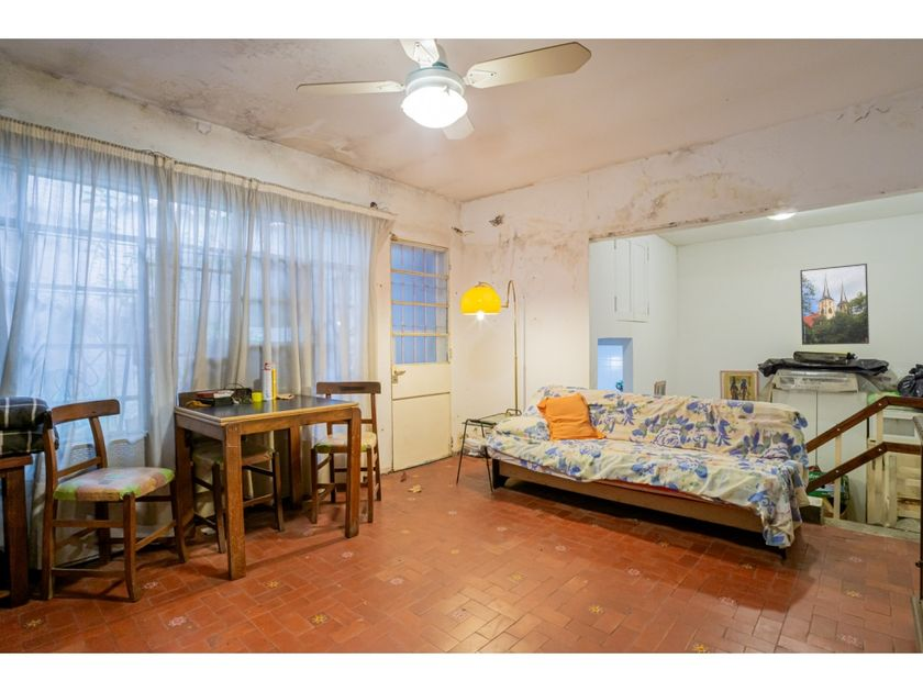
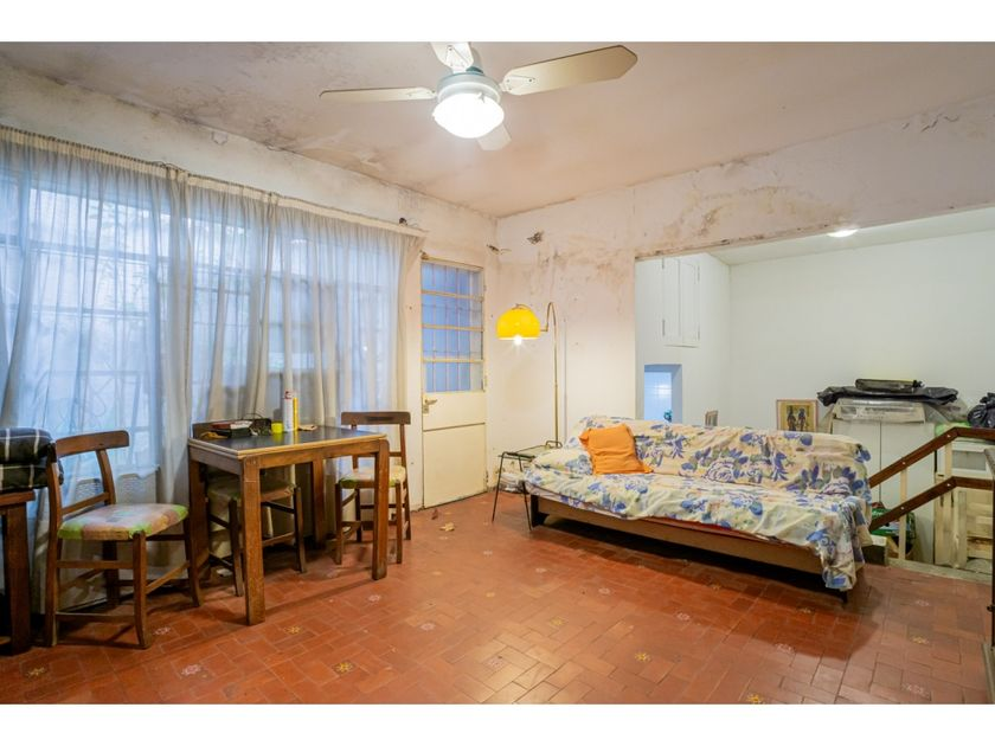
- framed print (833, 305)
